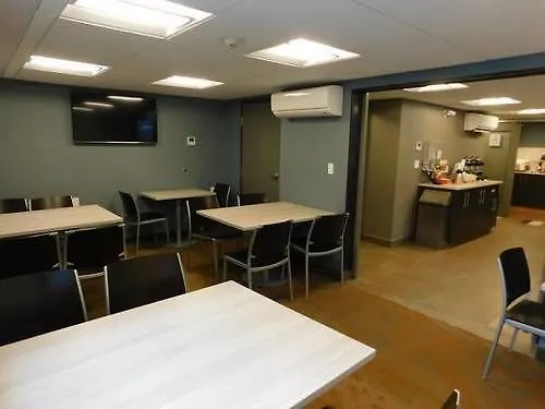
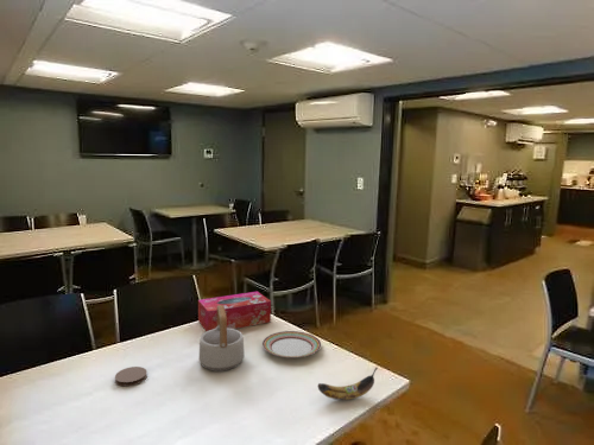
+ coaster (131, 375)
+ banana (347, 386)
+ plate (291, 345)
+ teapot (221, 333)
+ tissue box (234, 311)
